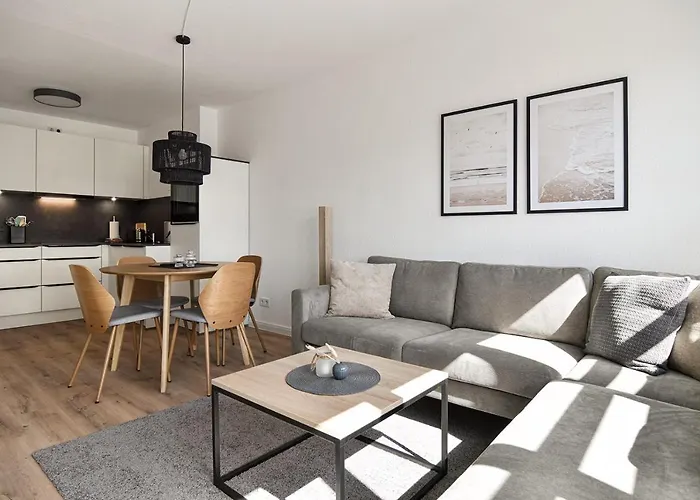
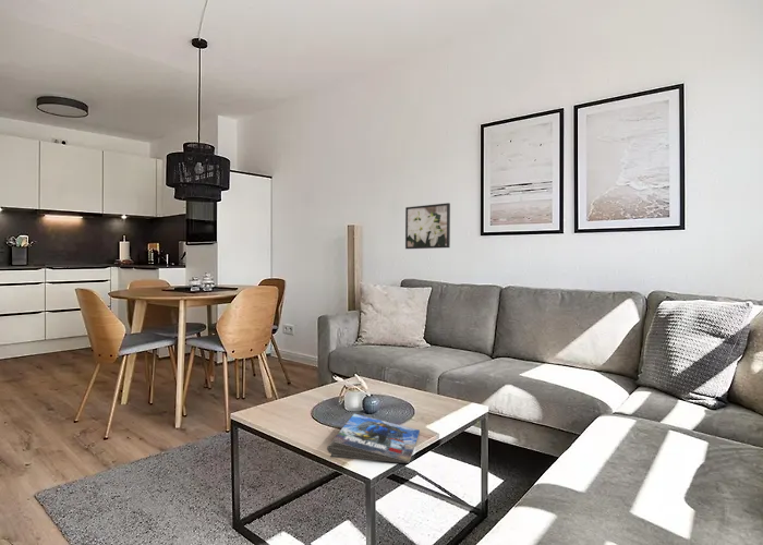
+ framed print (426, 227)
+ magazine (376, 436)
